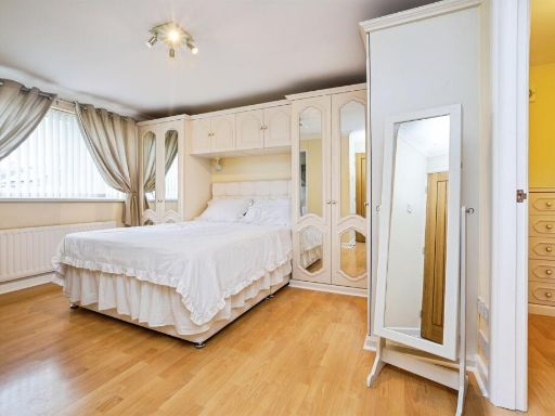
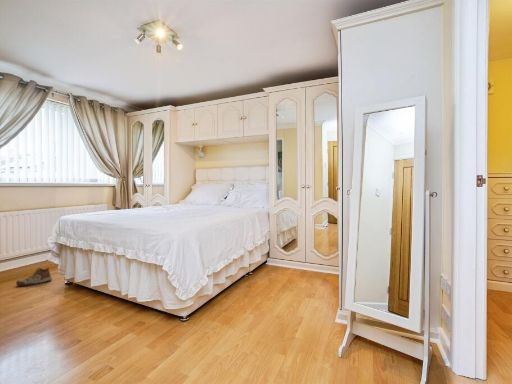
+ shoe (34, 275)
